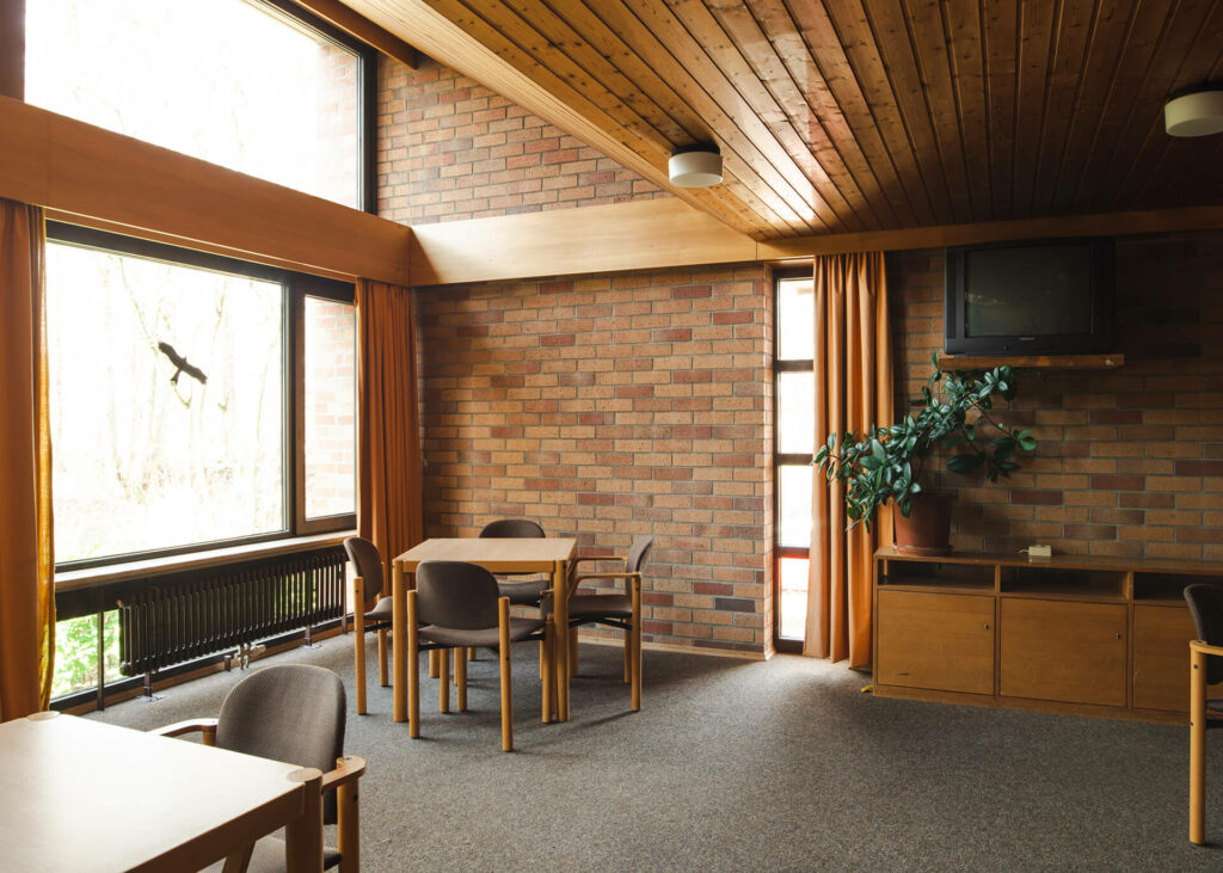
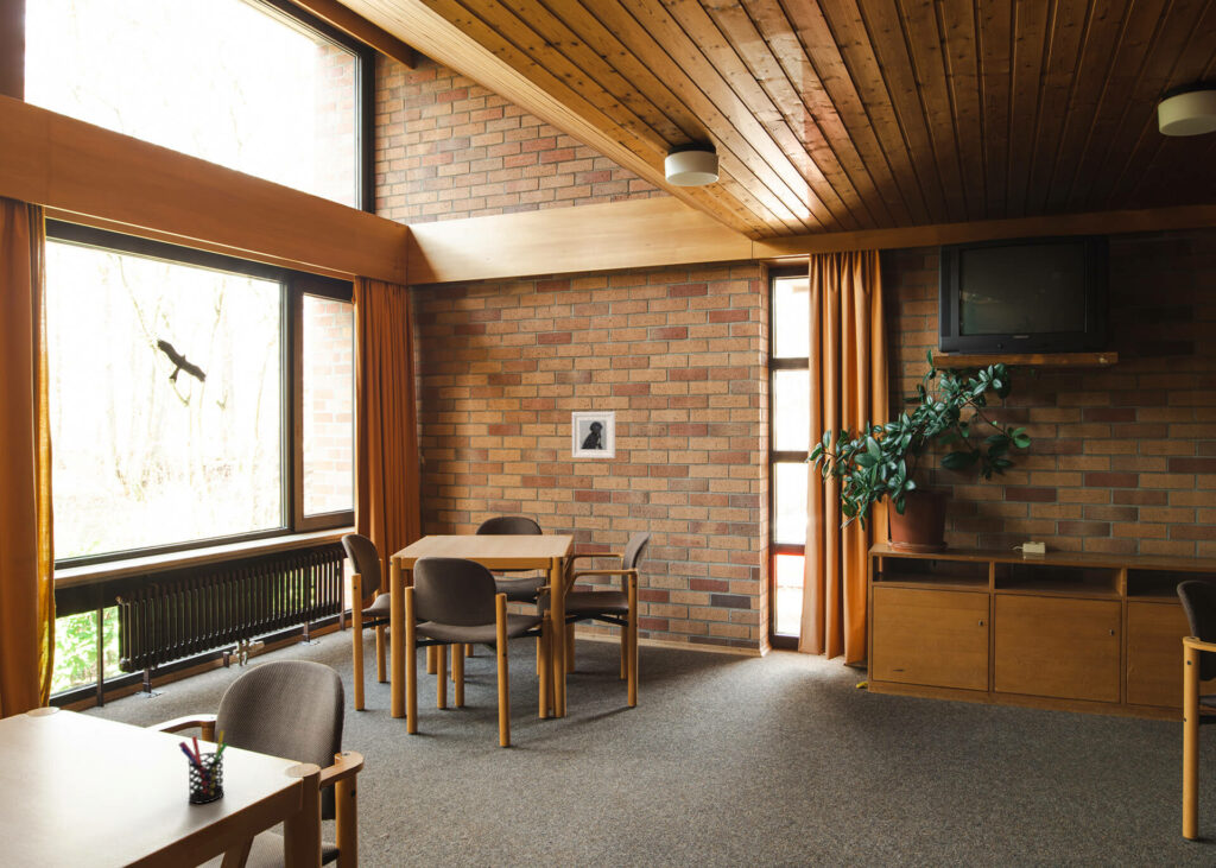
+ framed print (593, 435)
+ pen holder (208, 765)
